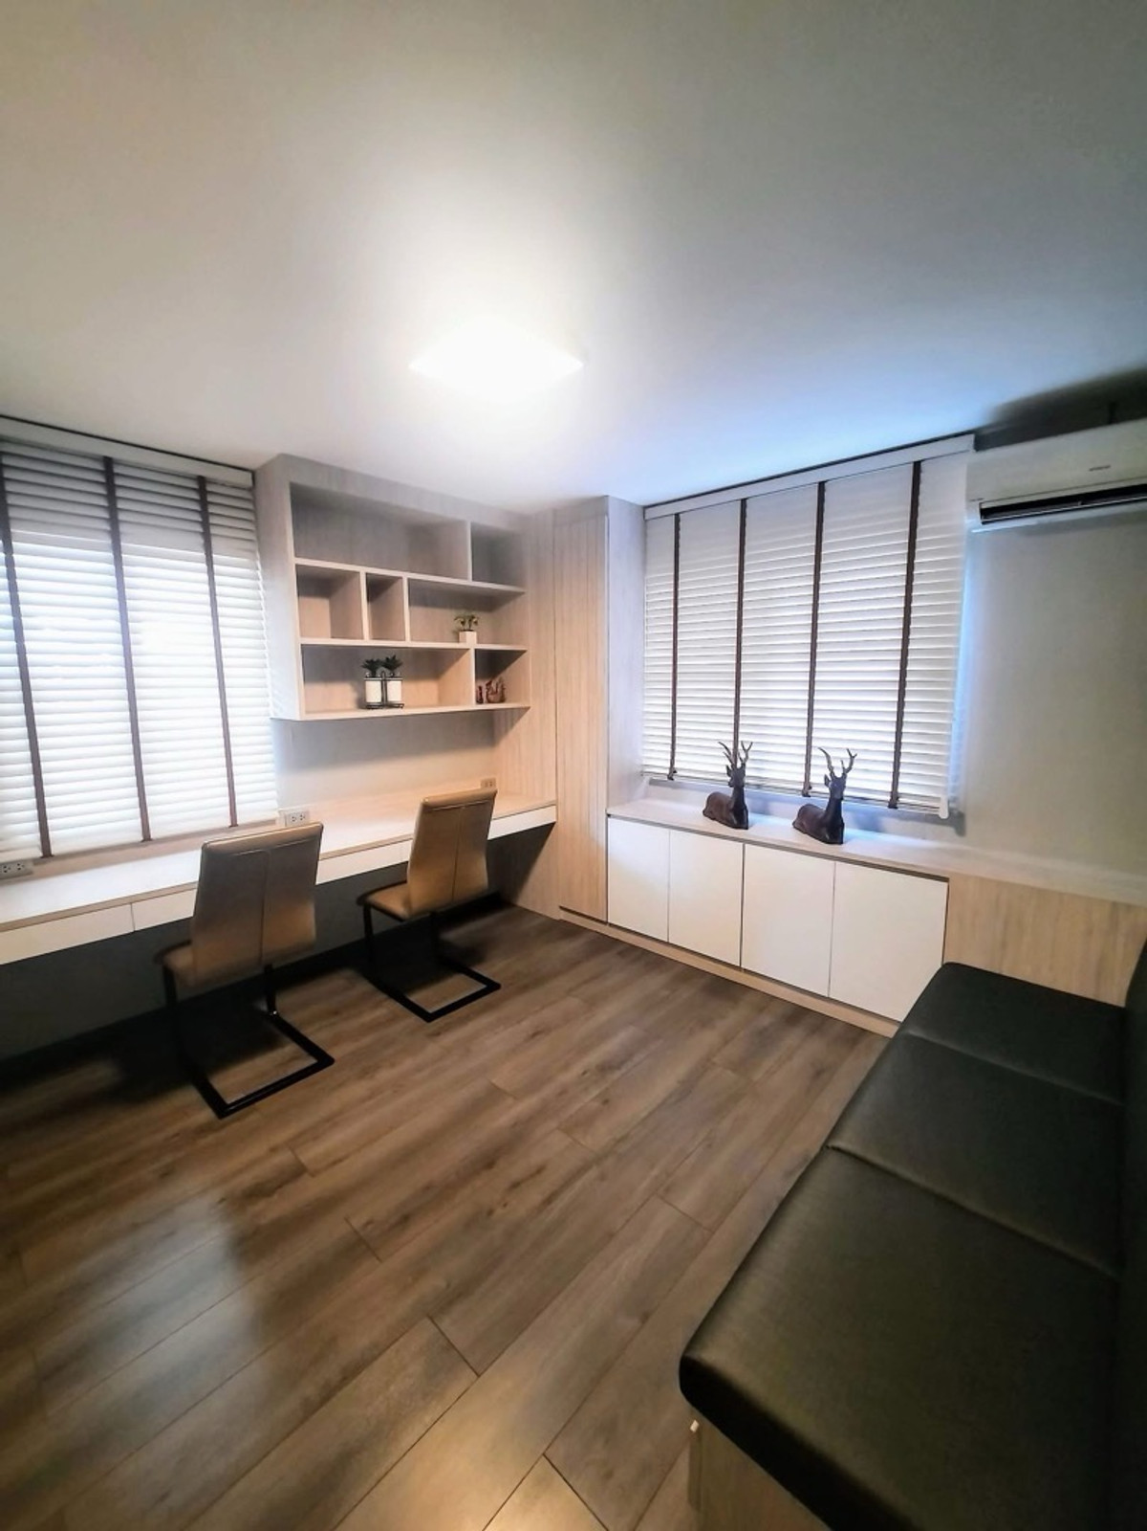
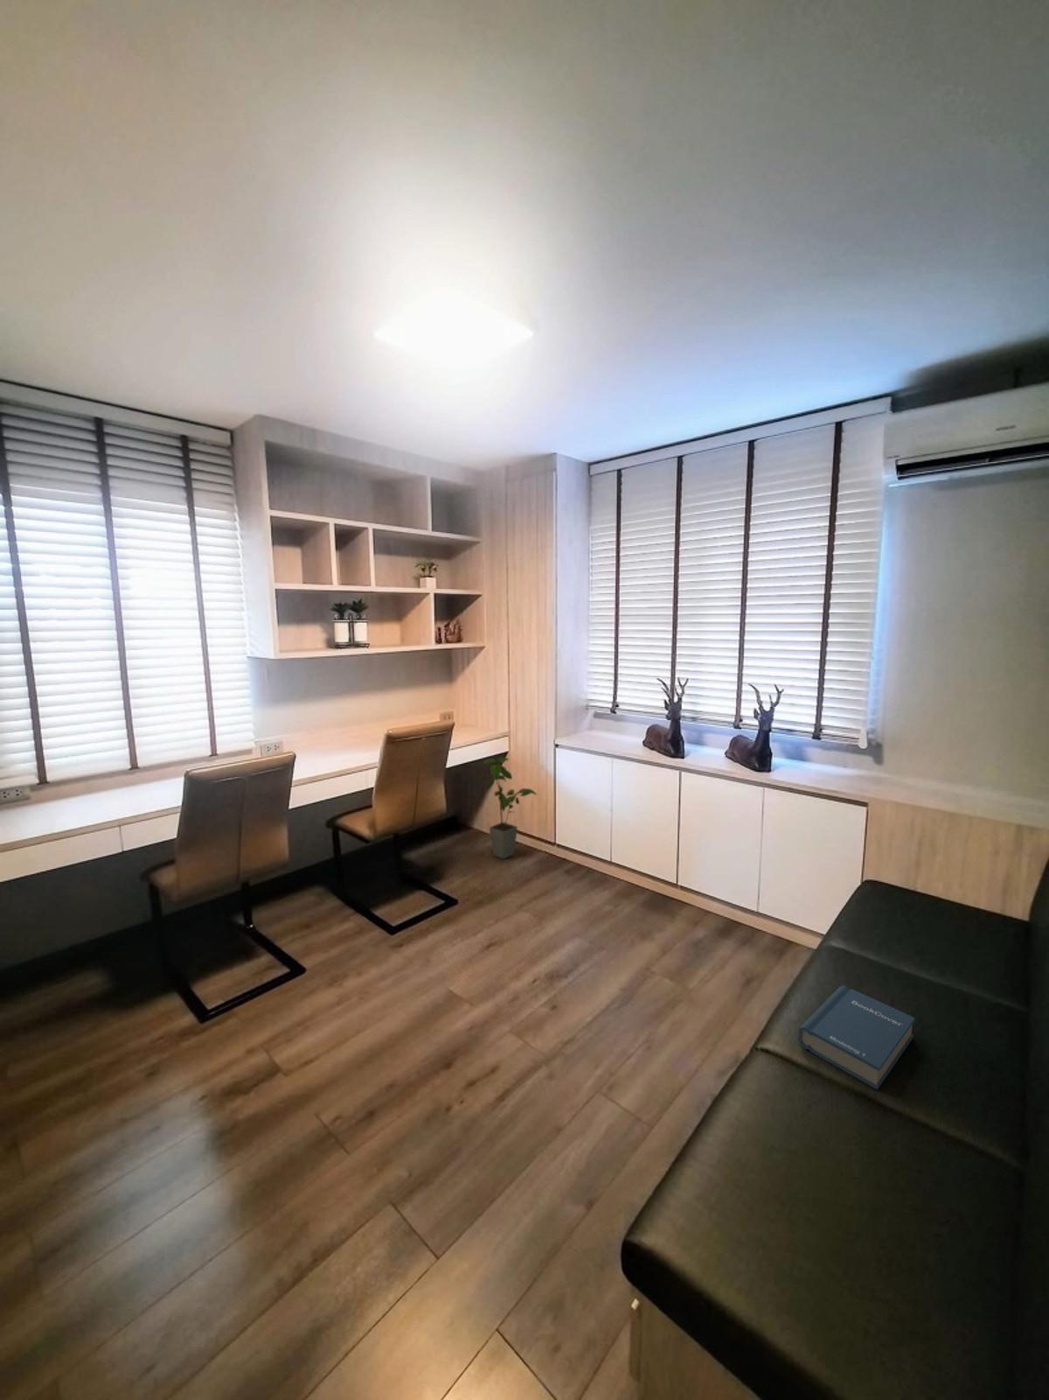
+ house plant (505, 808)
+ hardback book (856, 1031)
